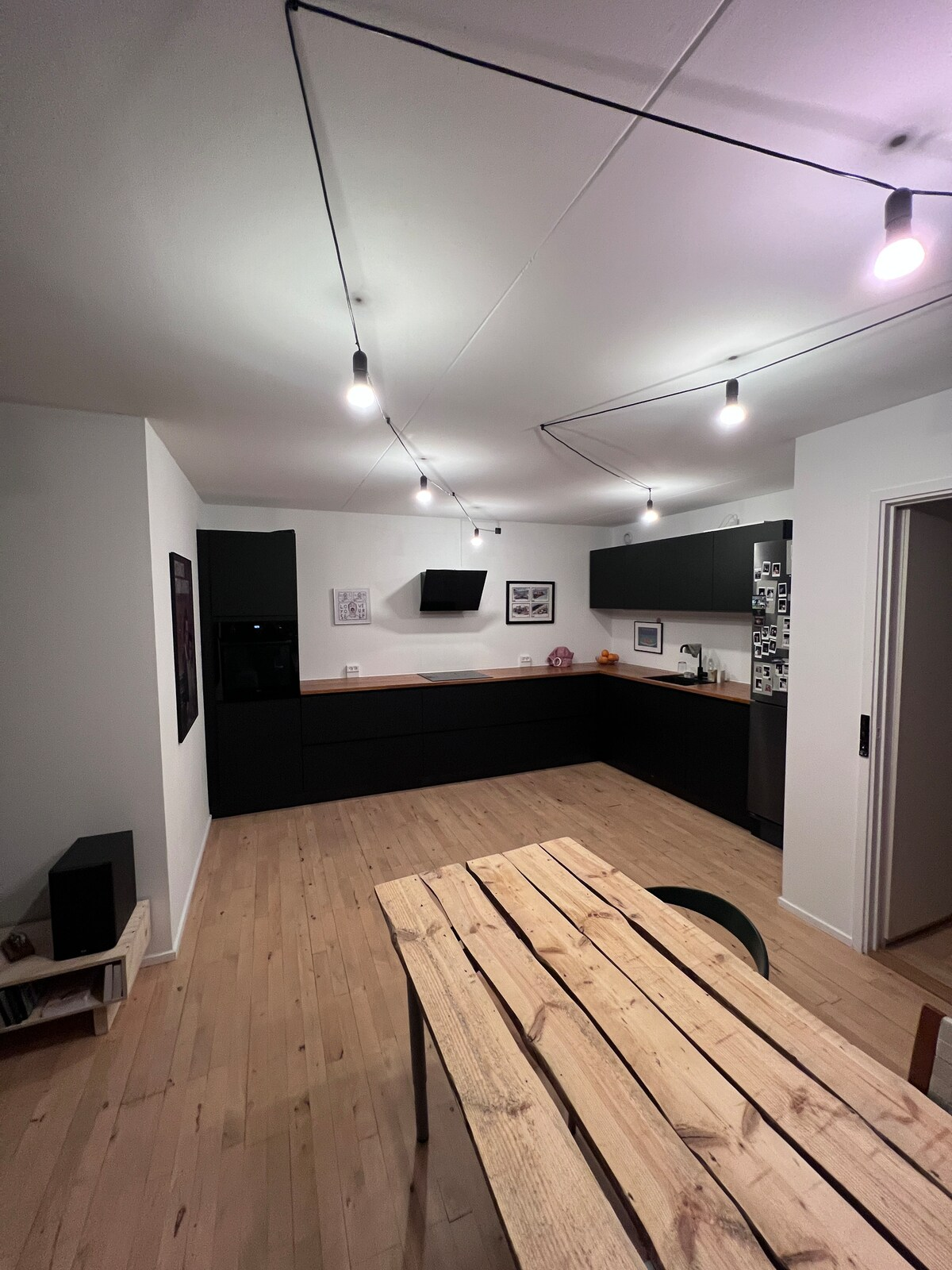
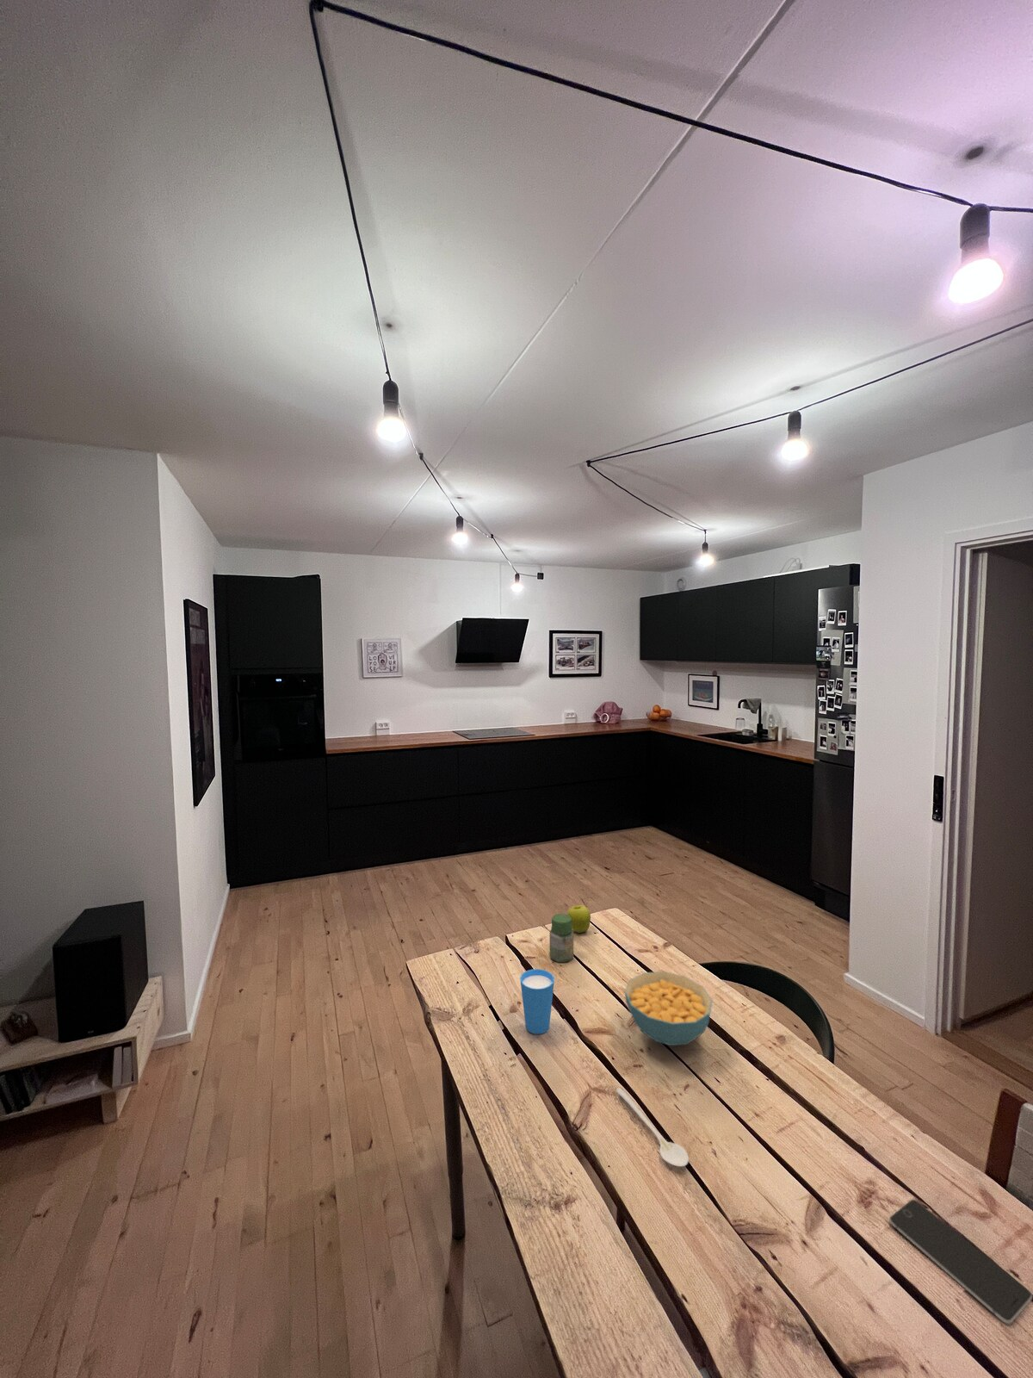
+ smartphone (956, 1254)
+ fruit (578, 918)
+ cup (537, 1001)
+ jar (561, 937)
+ cereal bowl (667, 1016)
+ stirrer (648, 1124)
